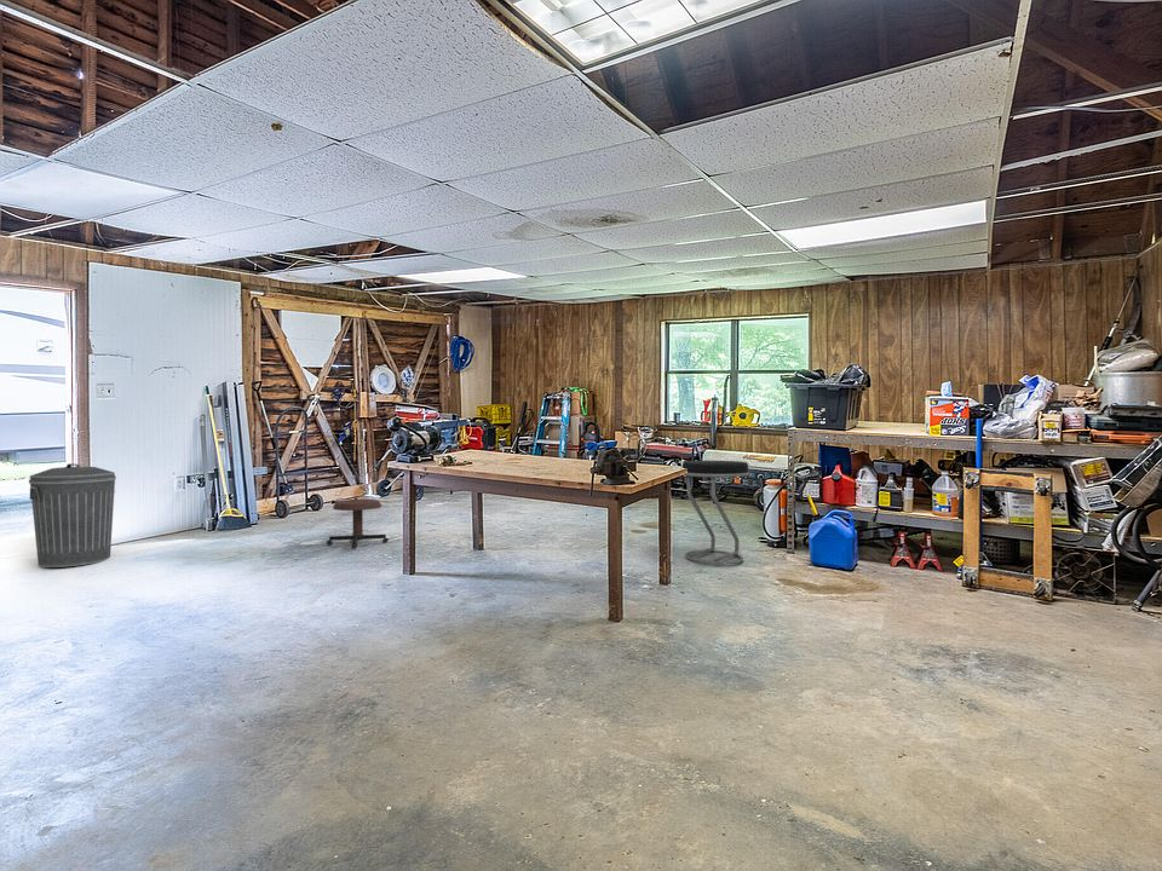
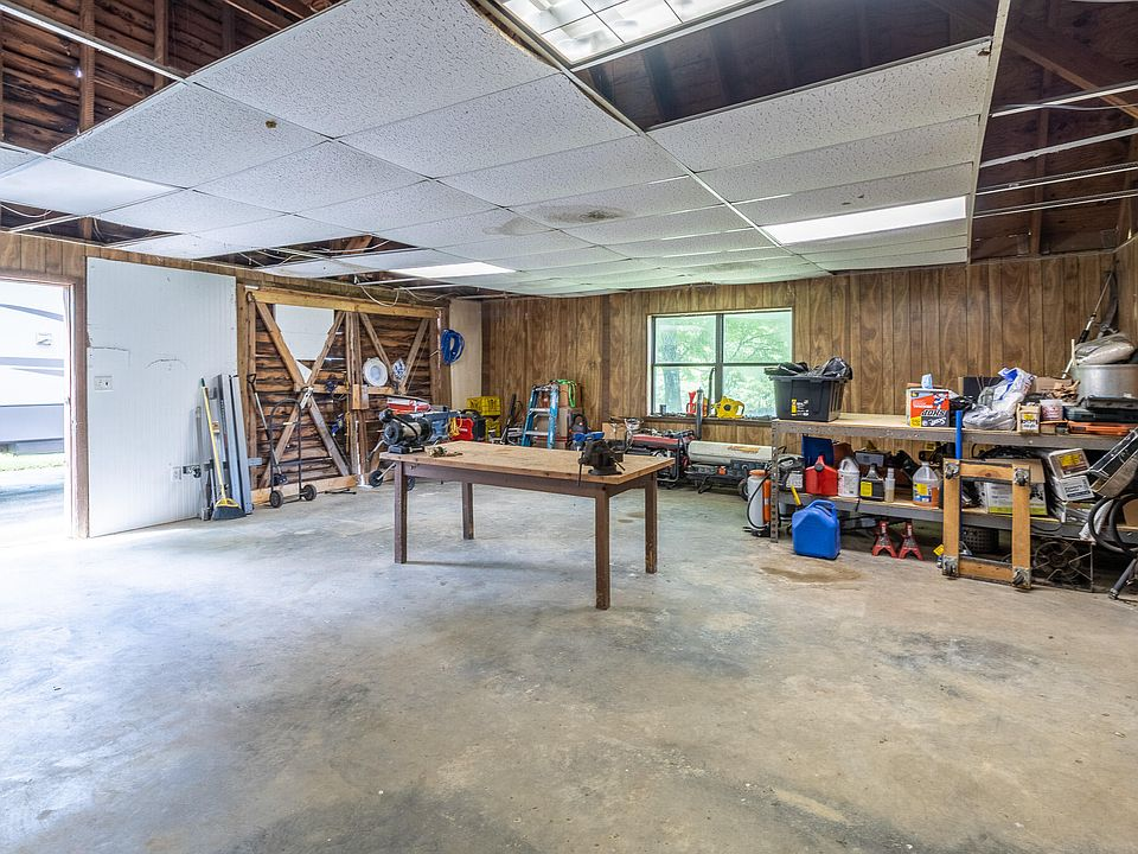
- stool (357, 521)
- trash can (74, 512)
- stool (717, 507)
